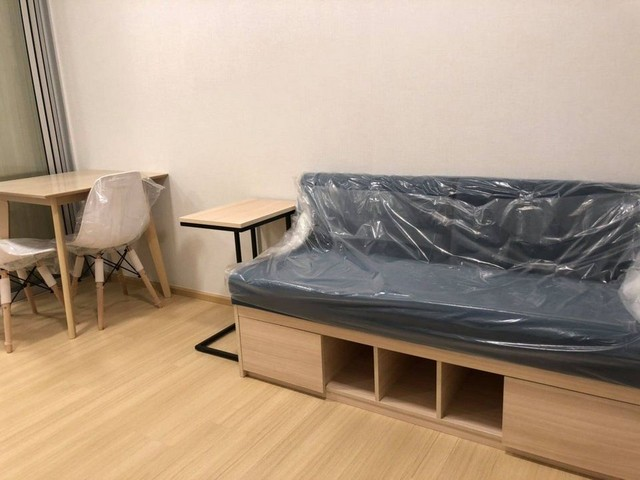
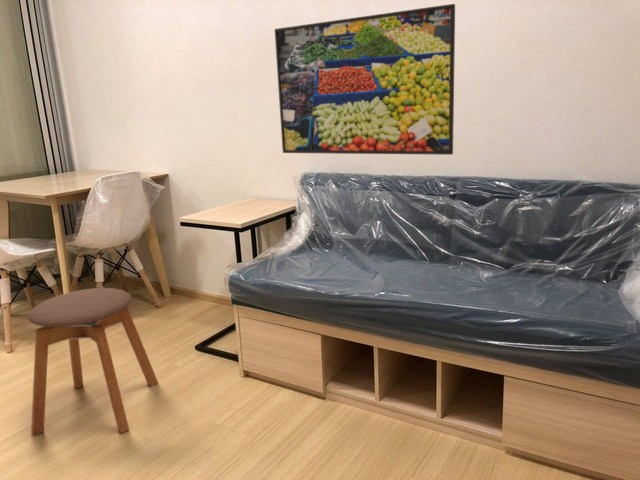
+ stool (98, 350)
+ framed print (358, 87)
